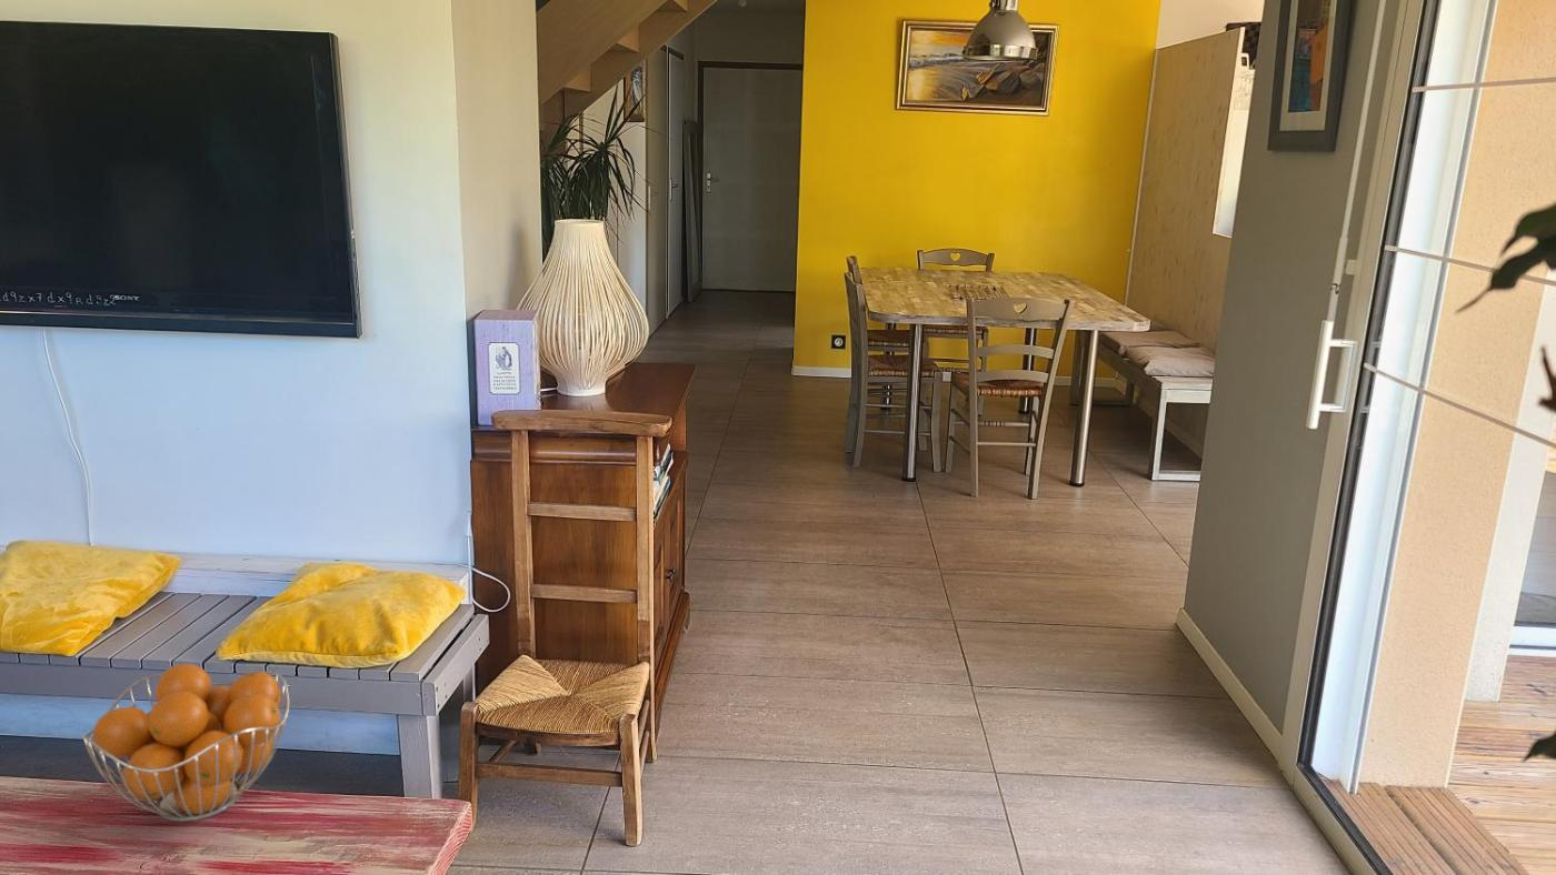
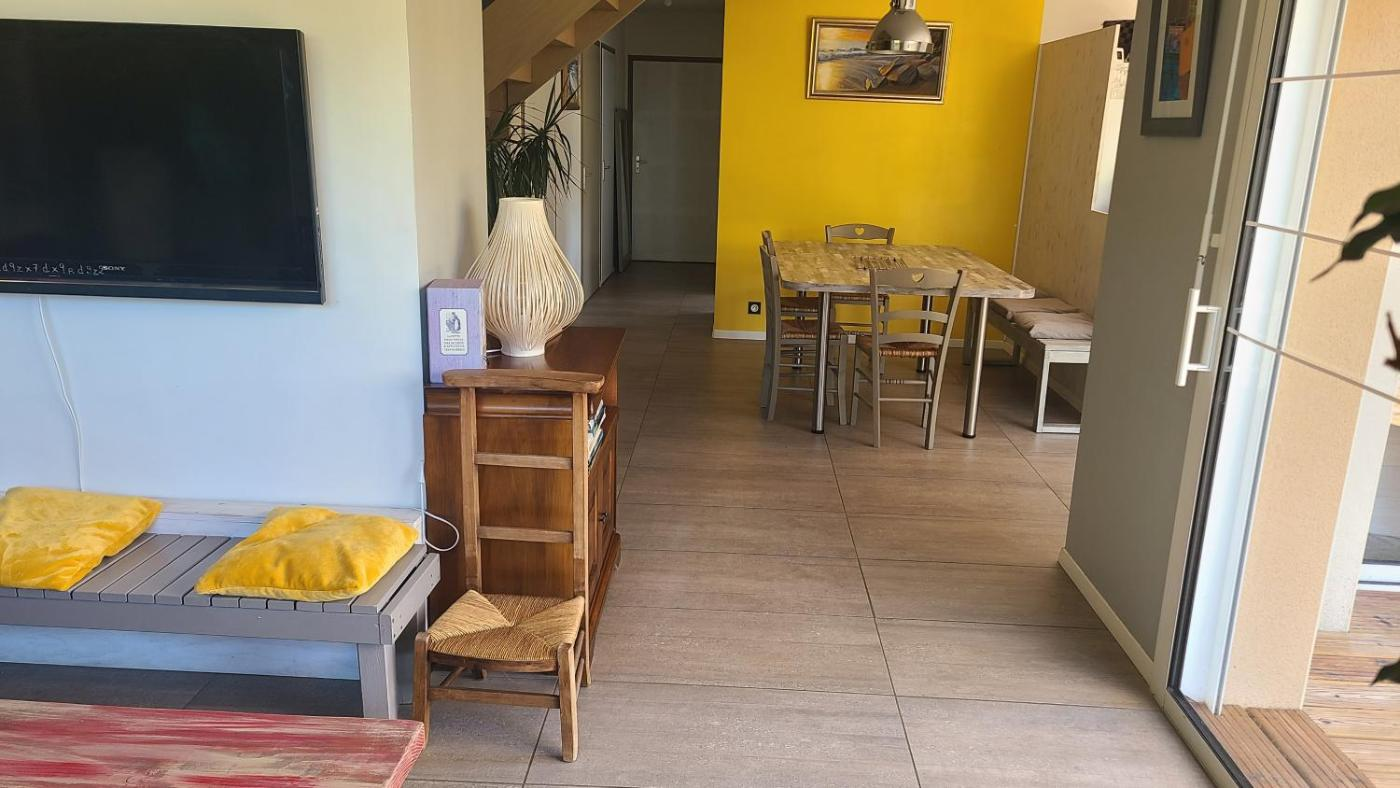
- fruit basket (192, 741)
